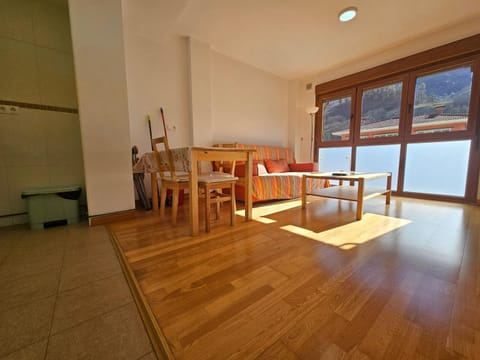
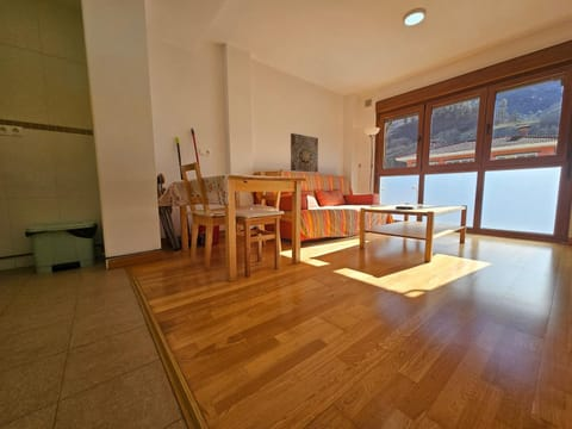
+ wall art (304, 154)
